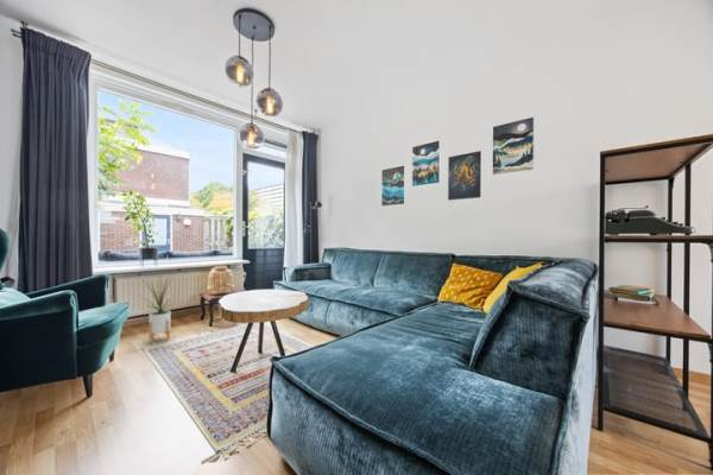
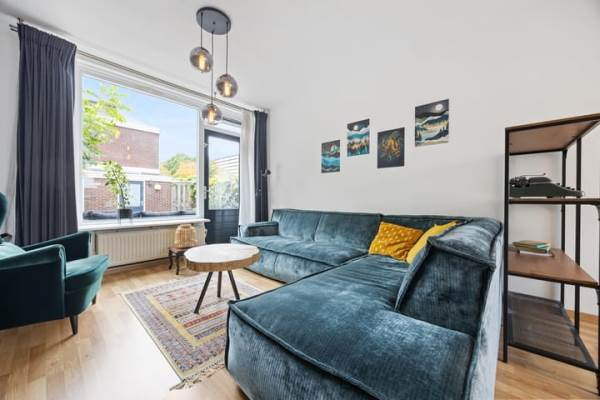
- house plant (159, 304)
